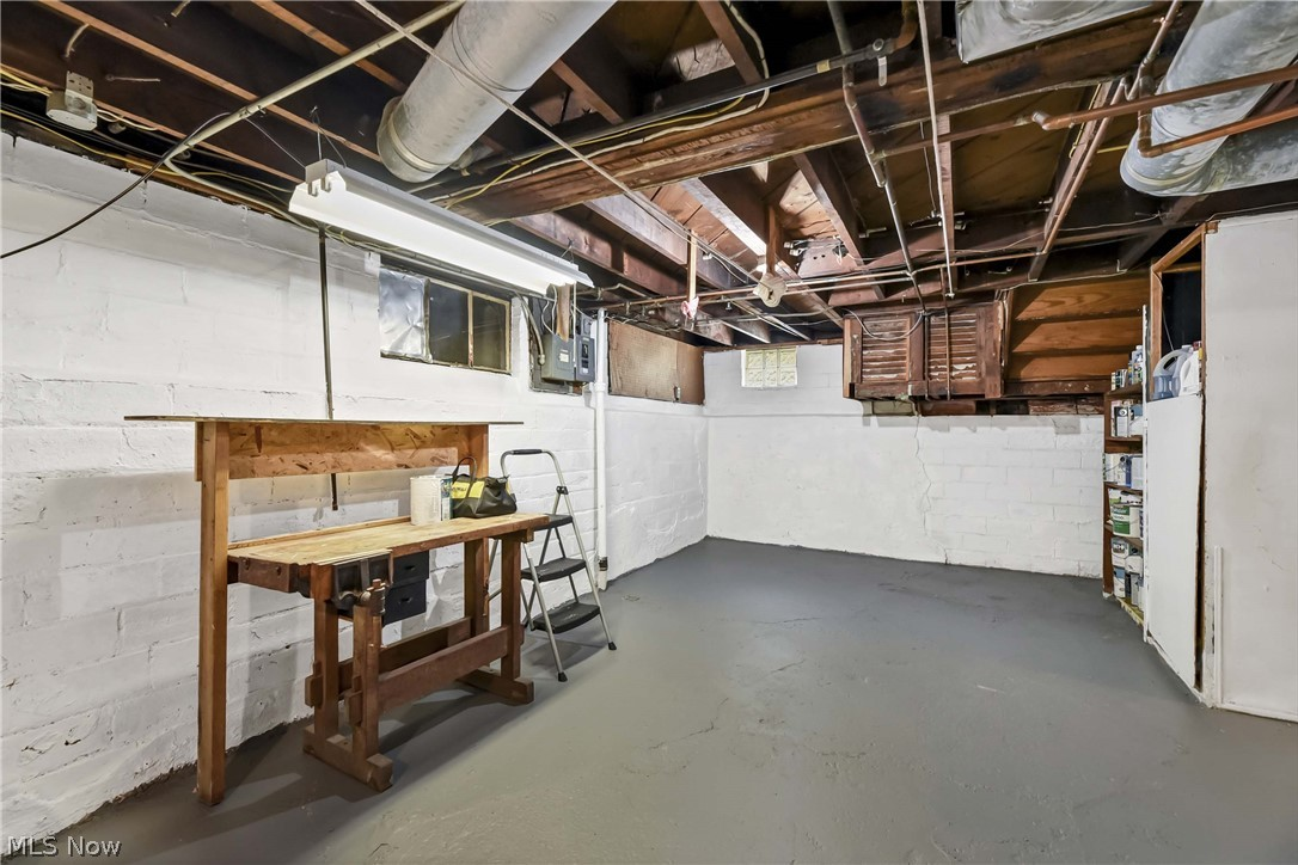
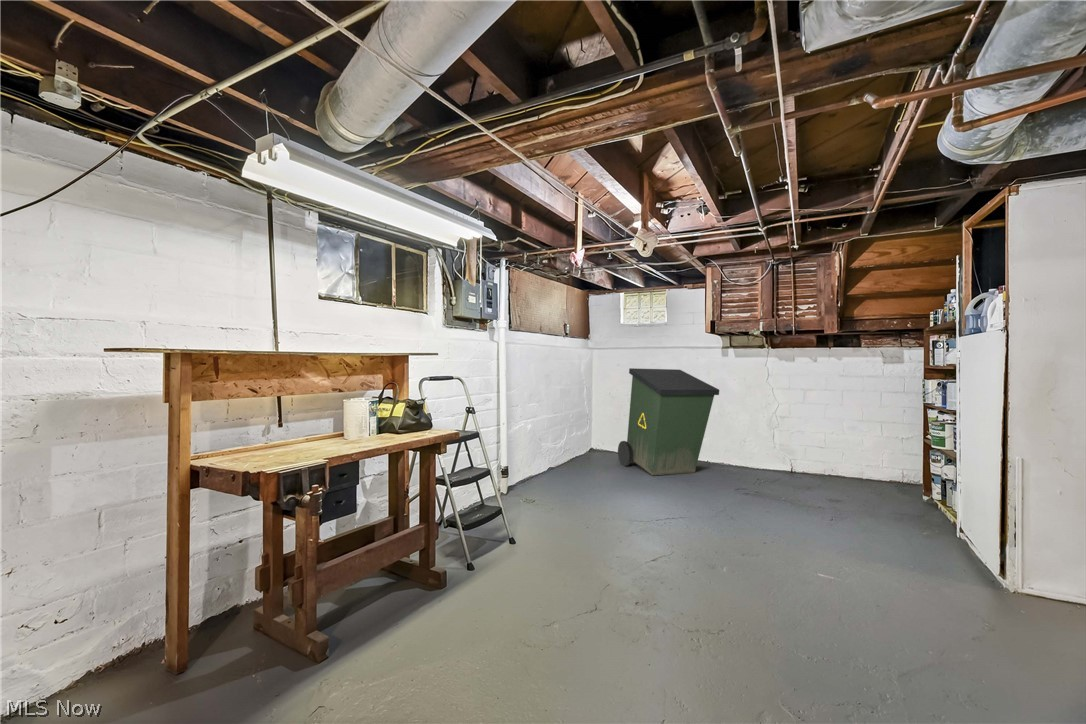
+ trash can (665, 418)
